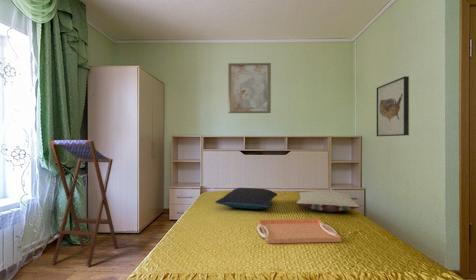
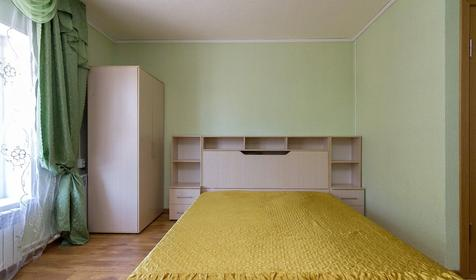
- wall art (391, 109)
- pillow (325, 199)
- wall art (249, 88)
- stool (73, 193)
- serving tray (295, 229)
- pillow (248, 198)
